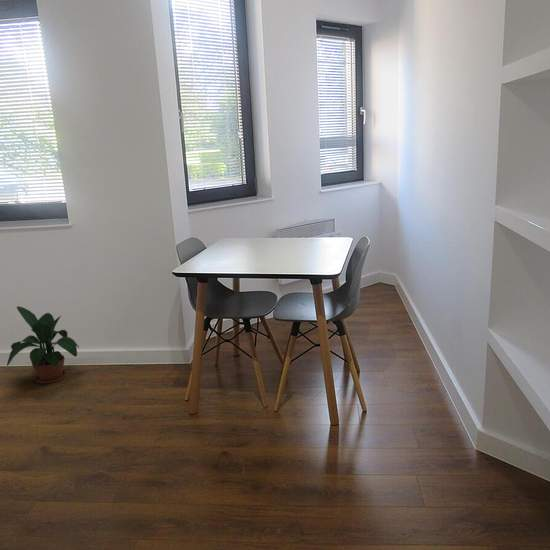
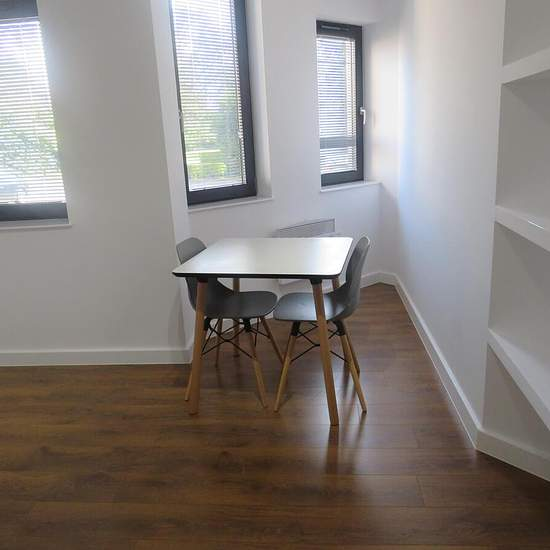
- potted plant (45, 340)
